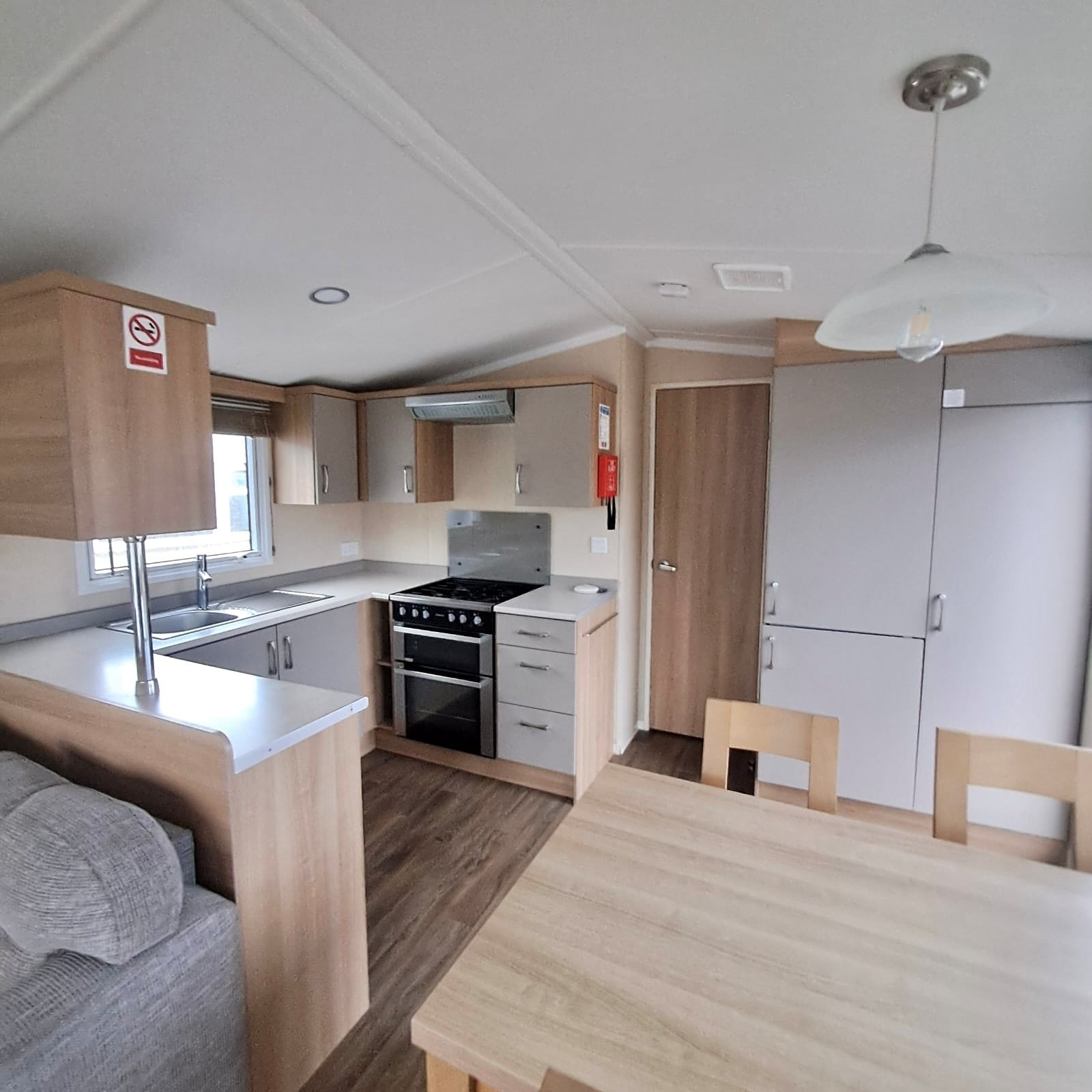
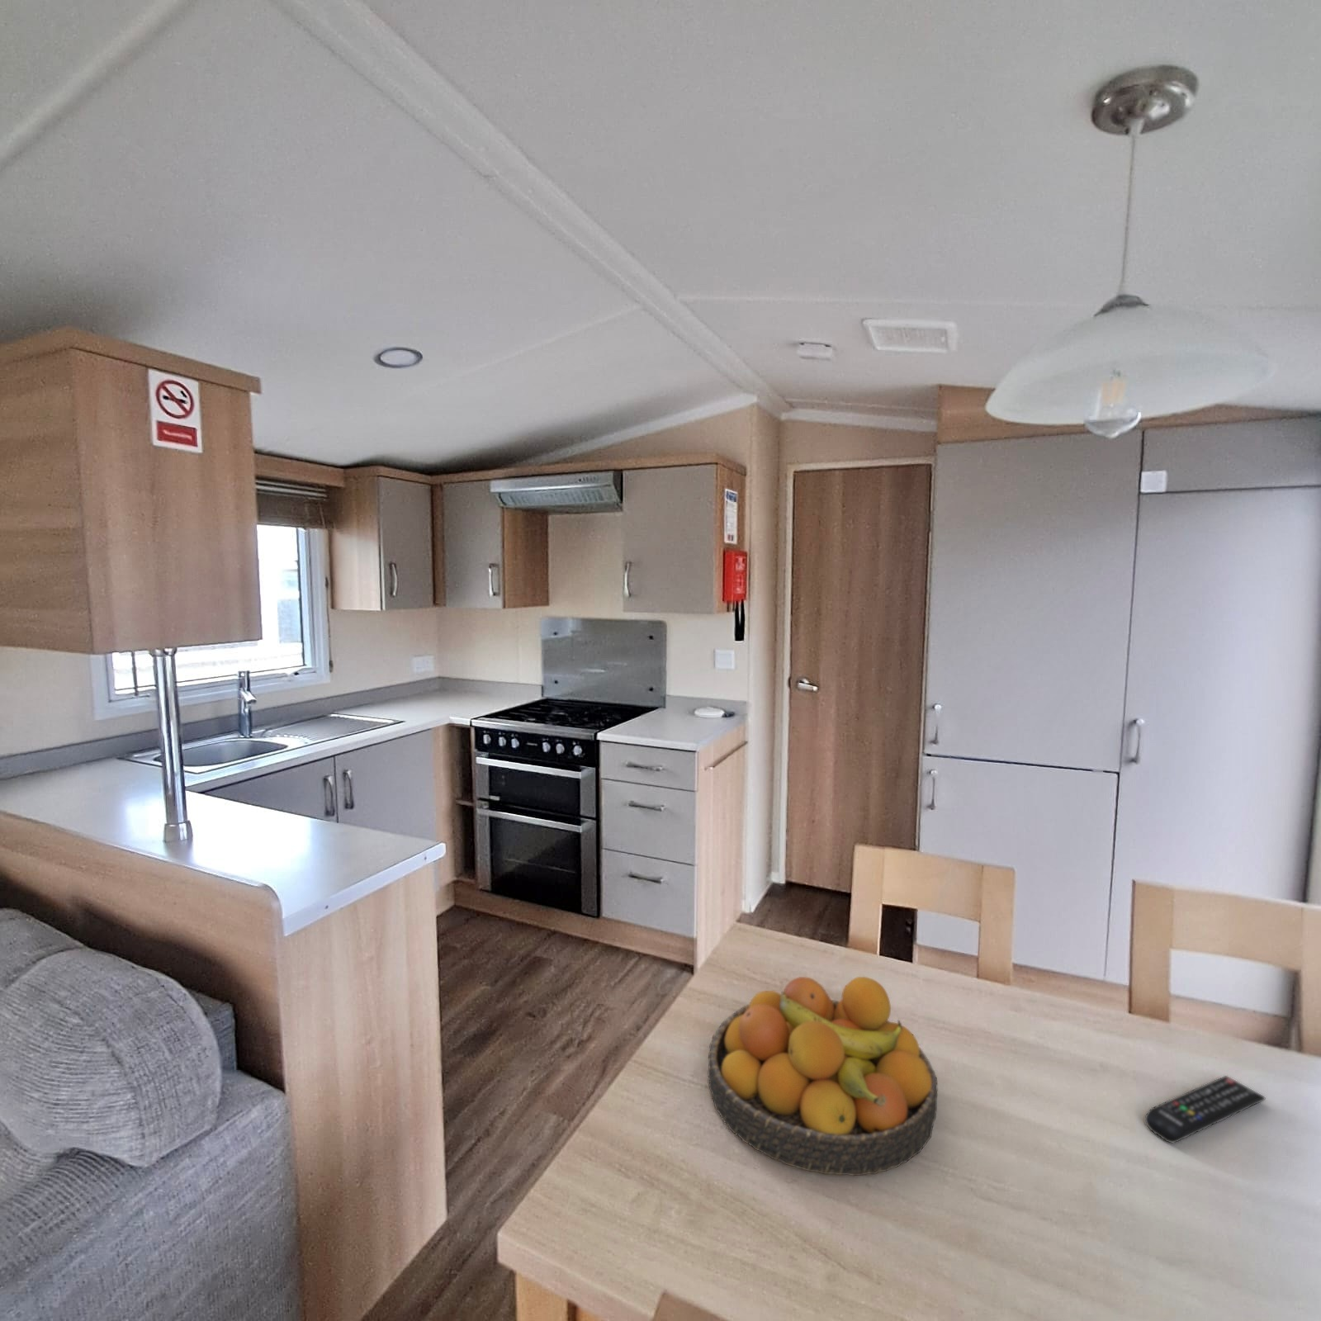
+ remote control (1206, 1108)
+ fruit bowl (820, 1043)
